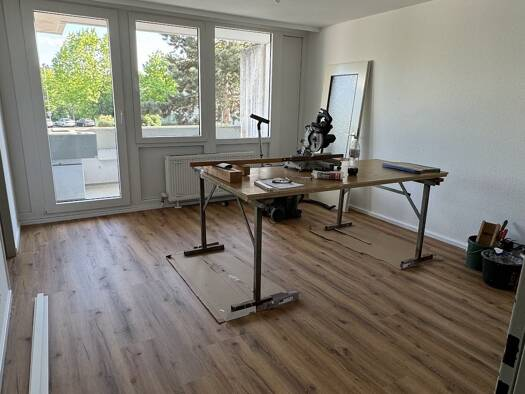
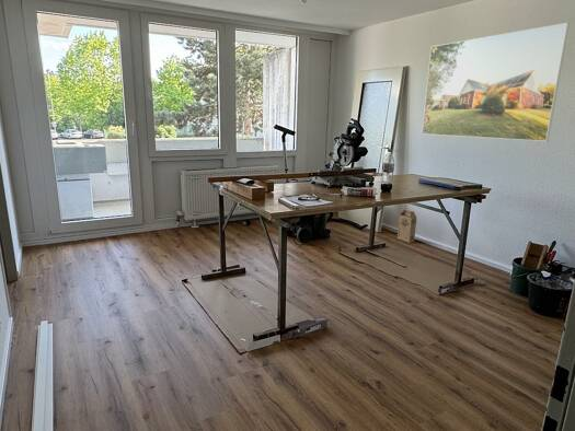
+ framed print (482, 88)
+ cardboard box (406, 225)
